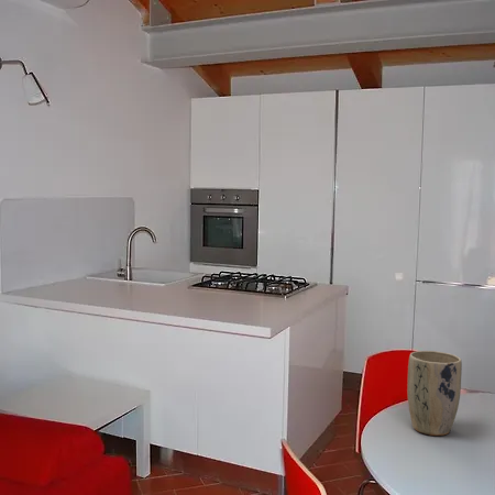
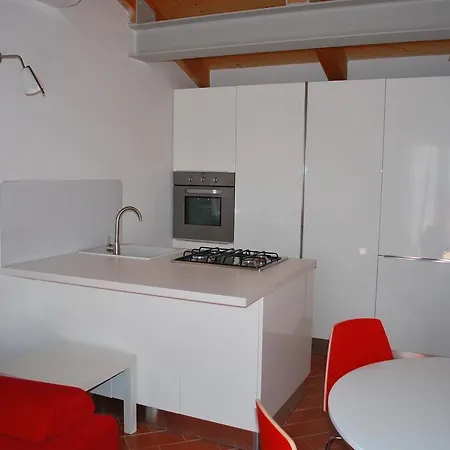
- plant pot (433, 393)
